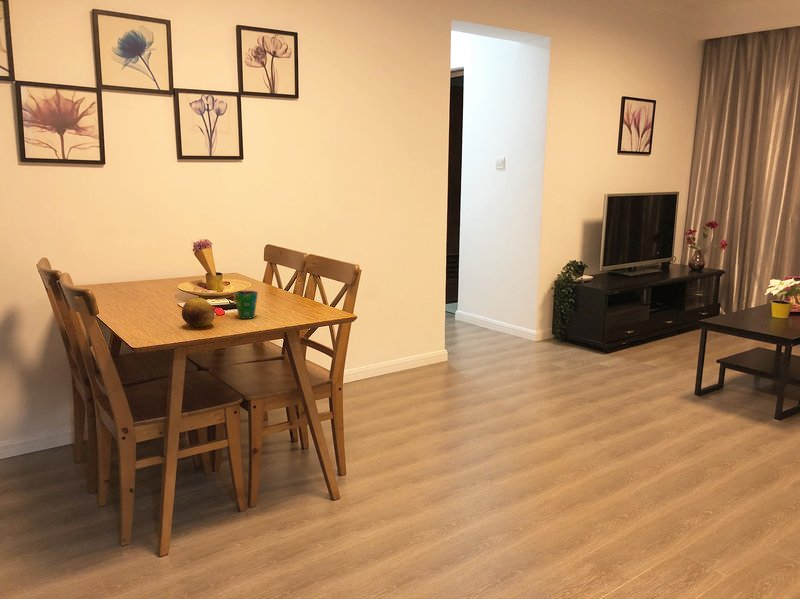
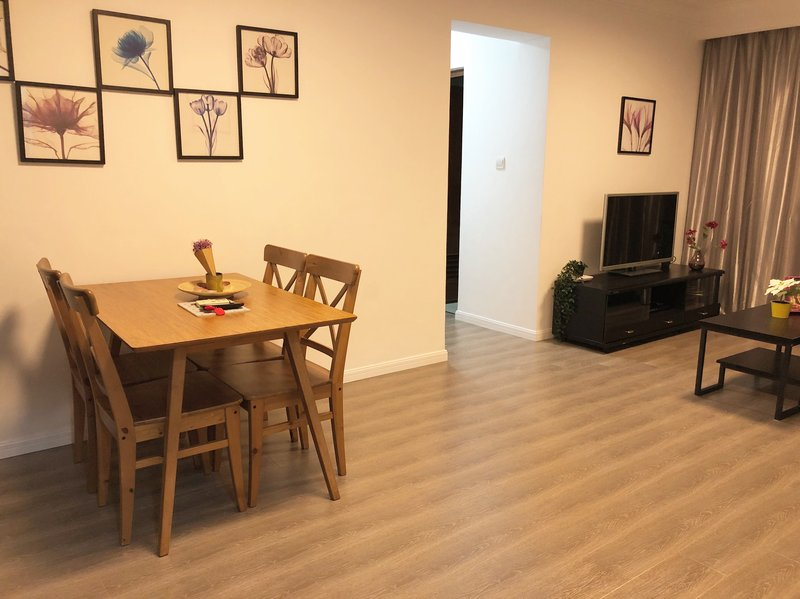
- fruit (197, 311)
- cup (245, 304)
